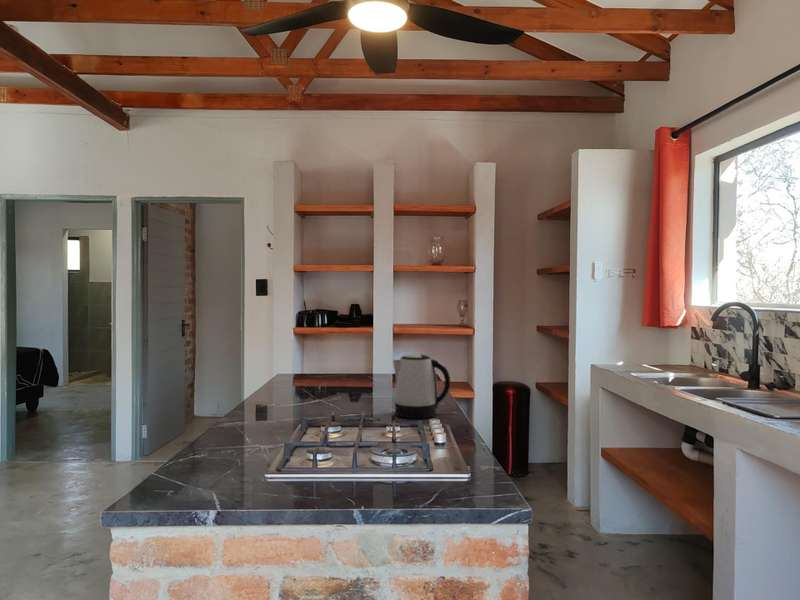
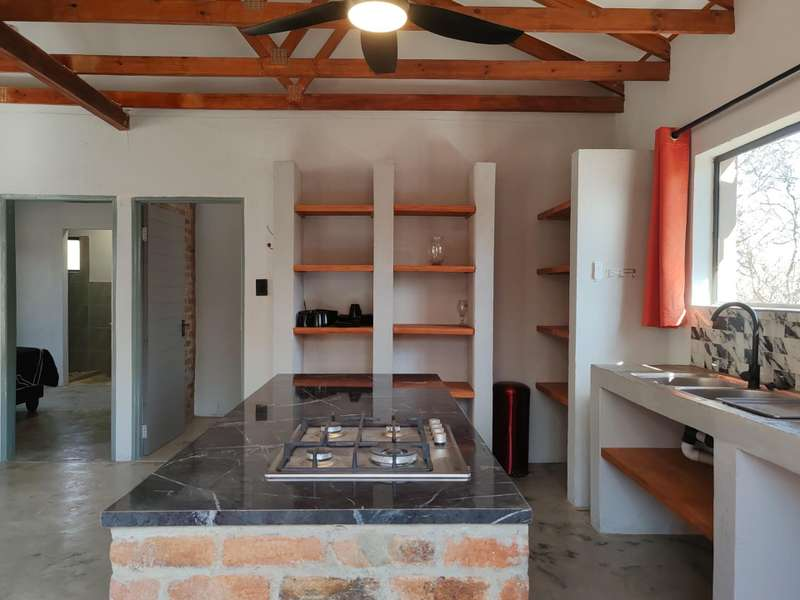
- kettle (421, 384)
